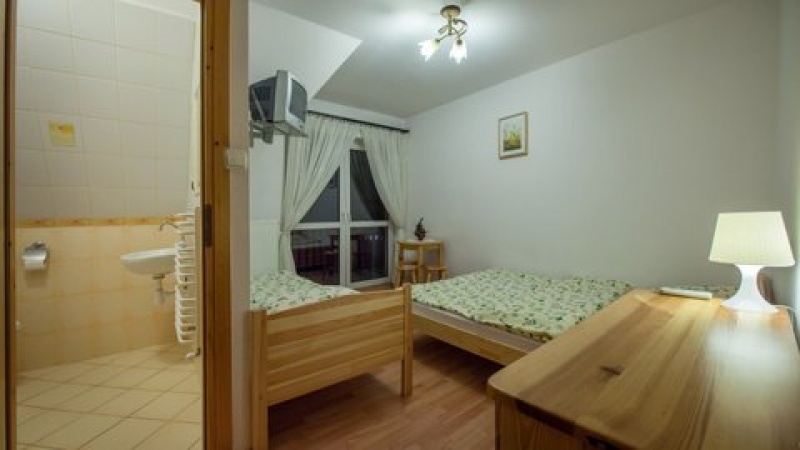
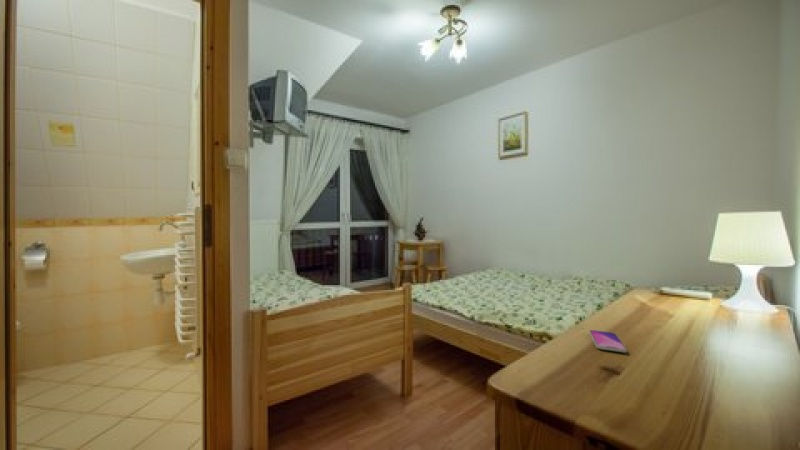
+ smartphone (606, 340)
